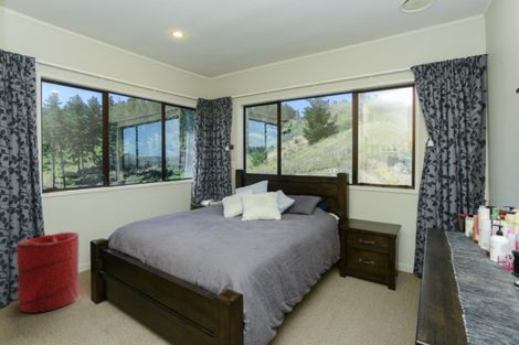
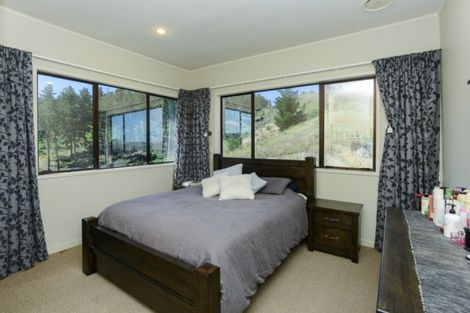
- laundry hamper (50, 268)
